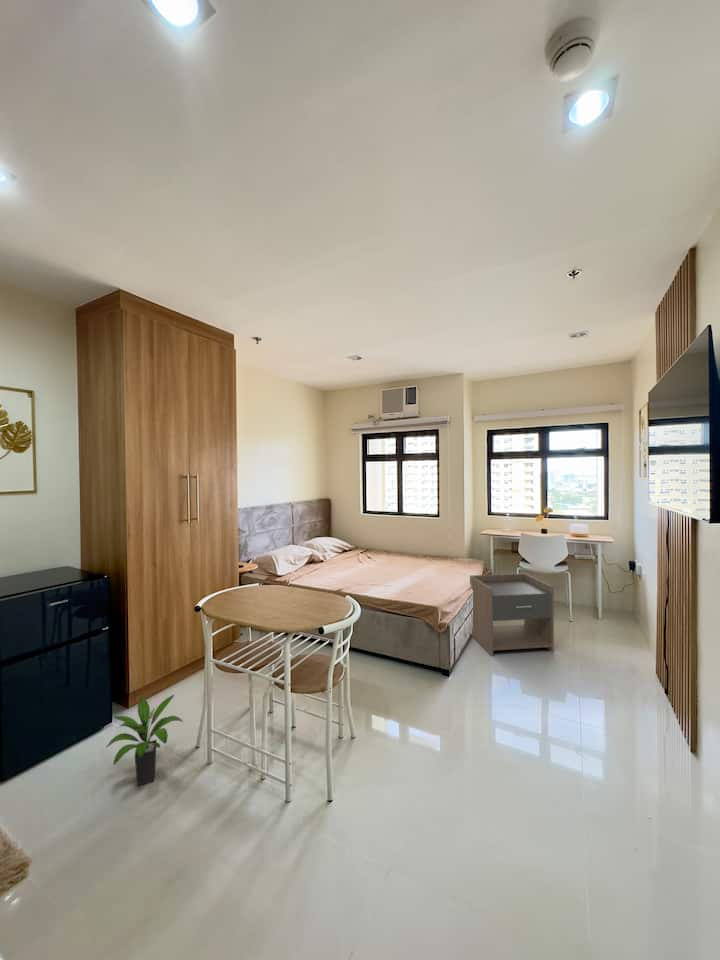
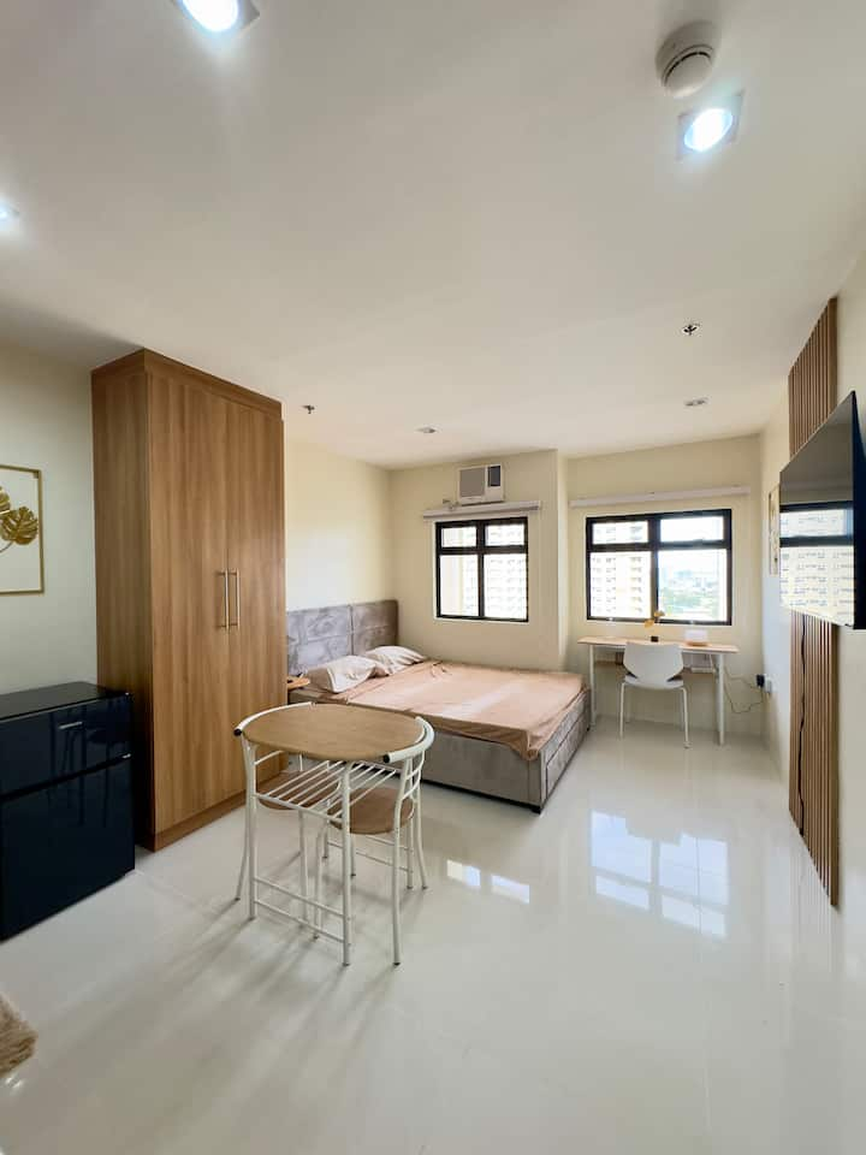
- potted plant (145, 743)
- nightstand (510, 612)
